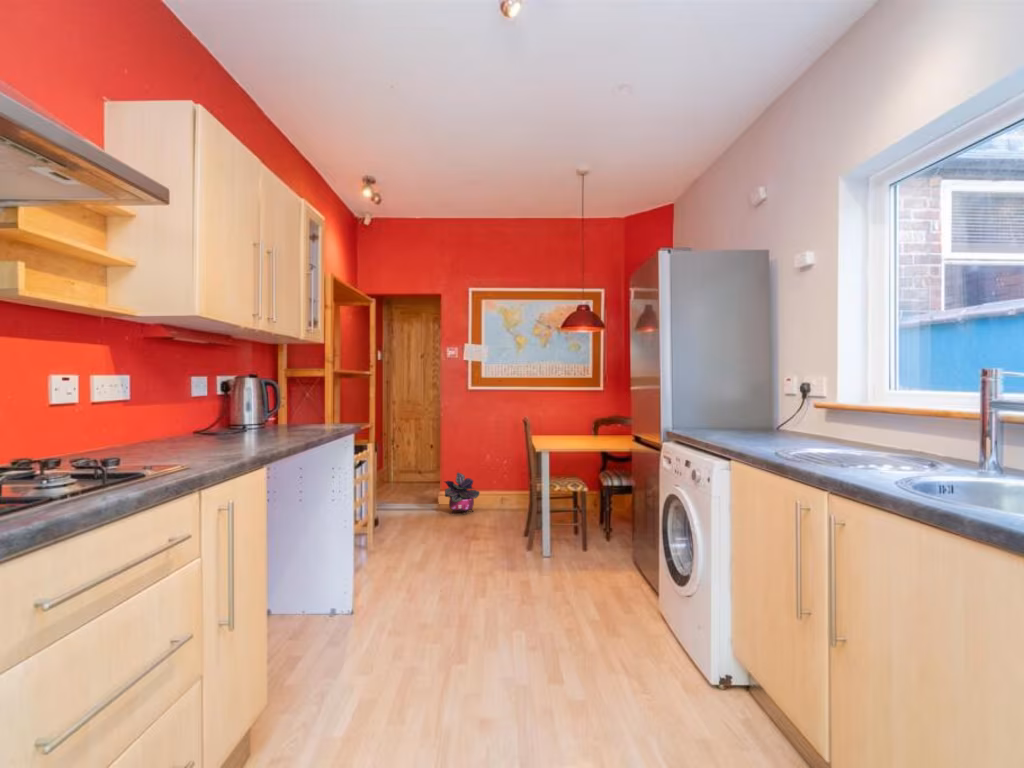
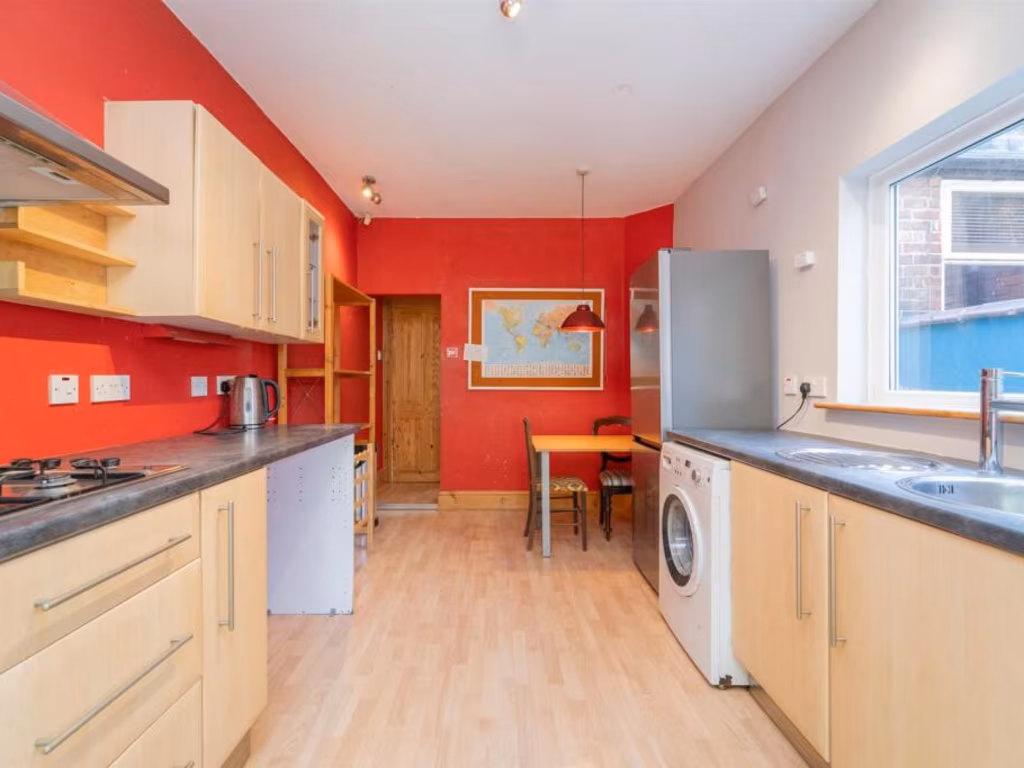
- potted plant (461, 493)
